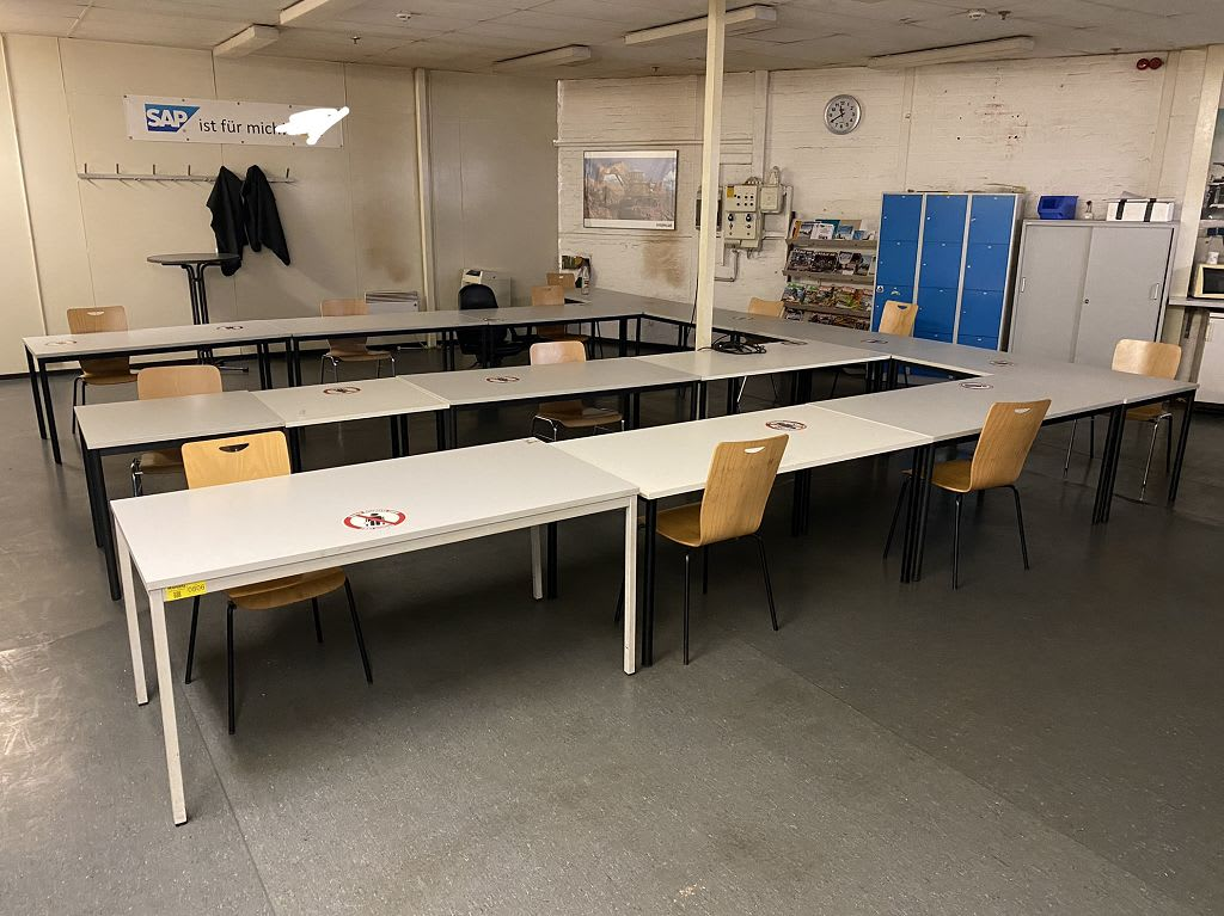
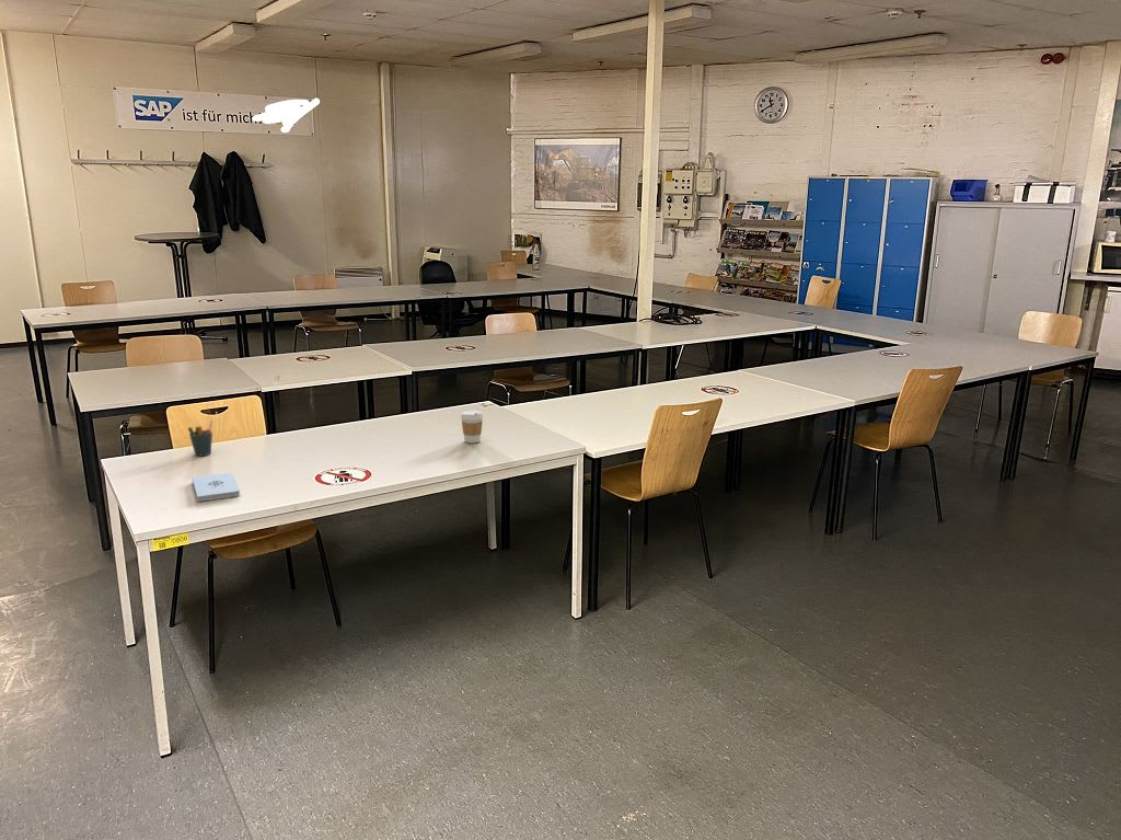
+ notepad (216, 486)
+ coffee cup (472, 426)
+ pen holder (201, 437)
